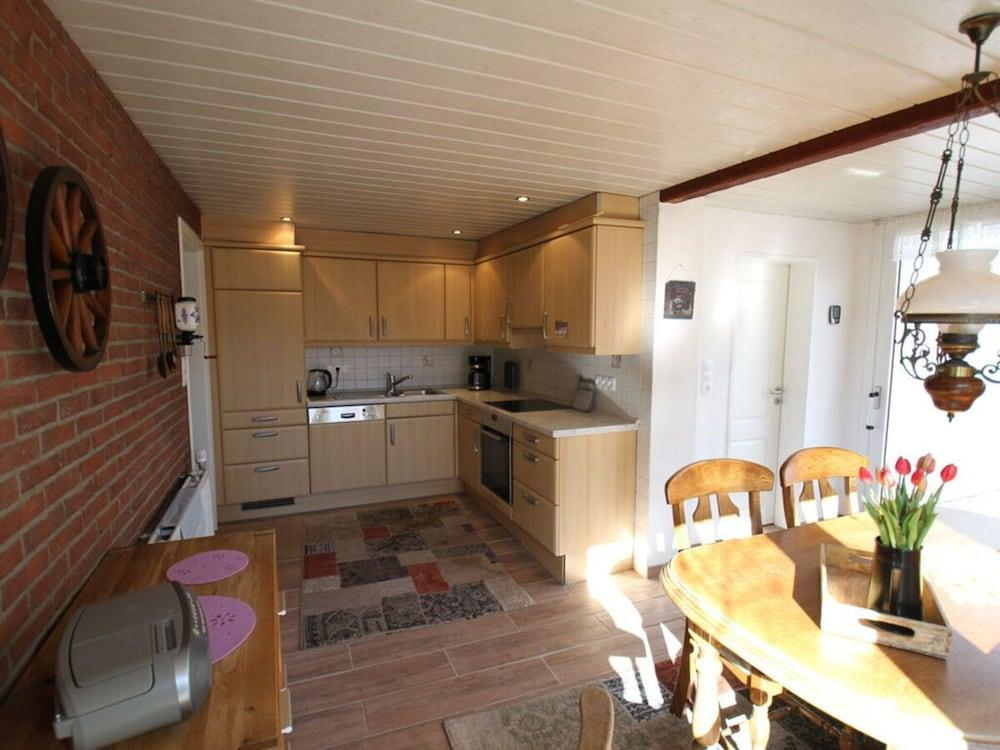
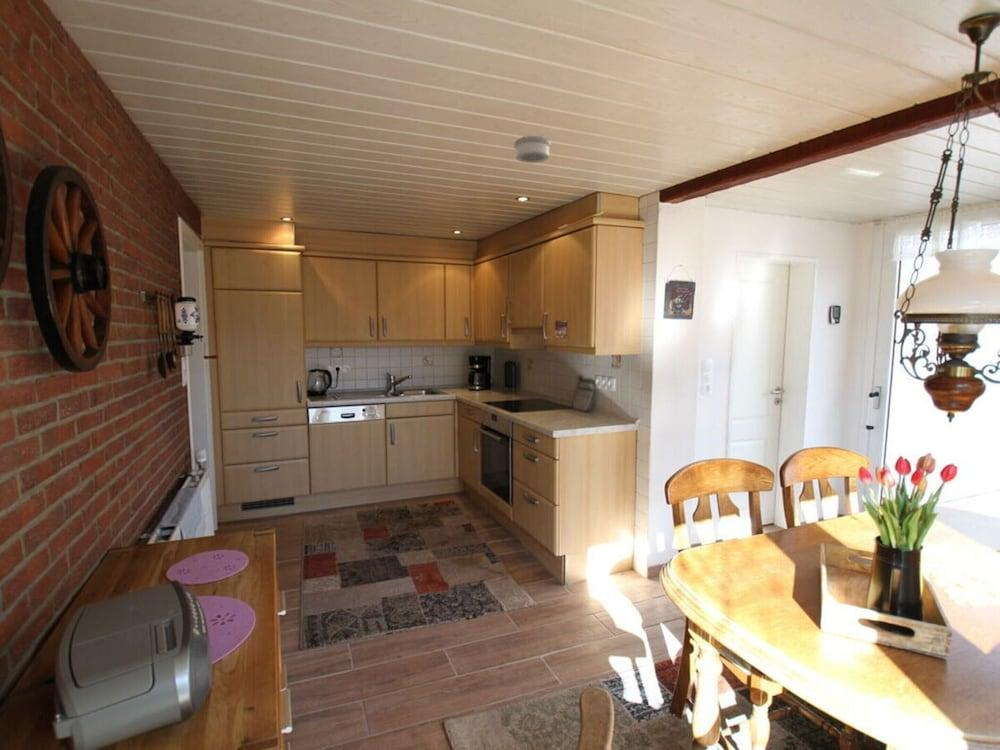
+ smoke detector (532, 147)
